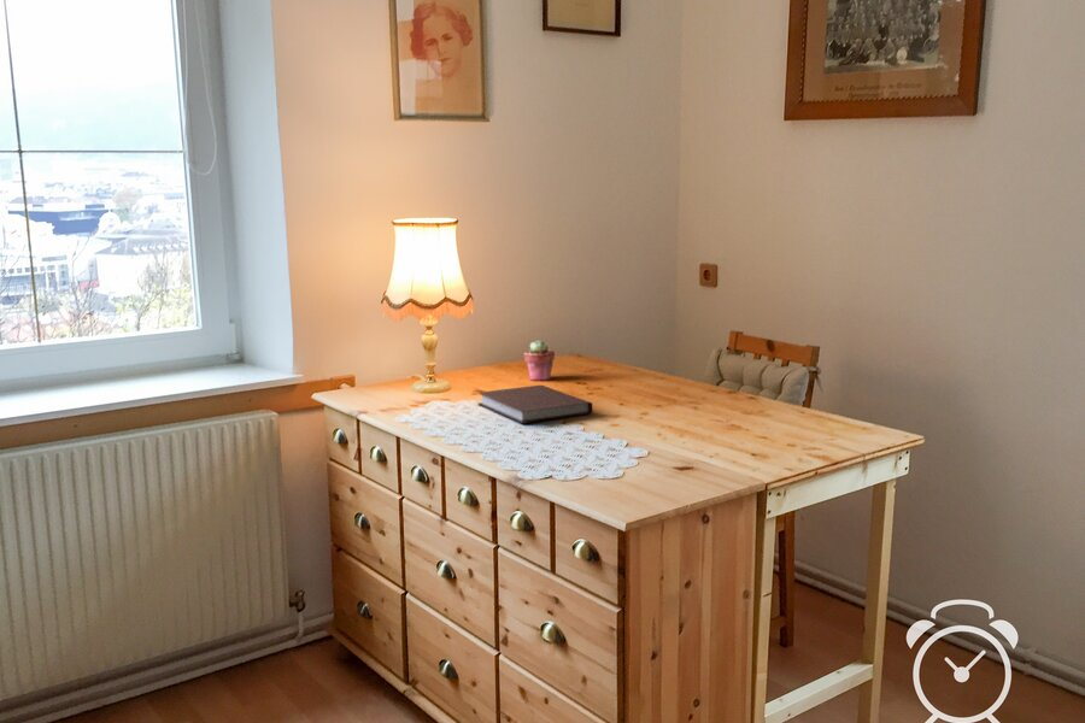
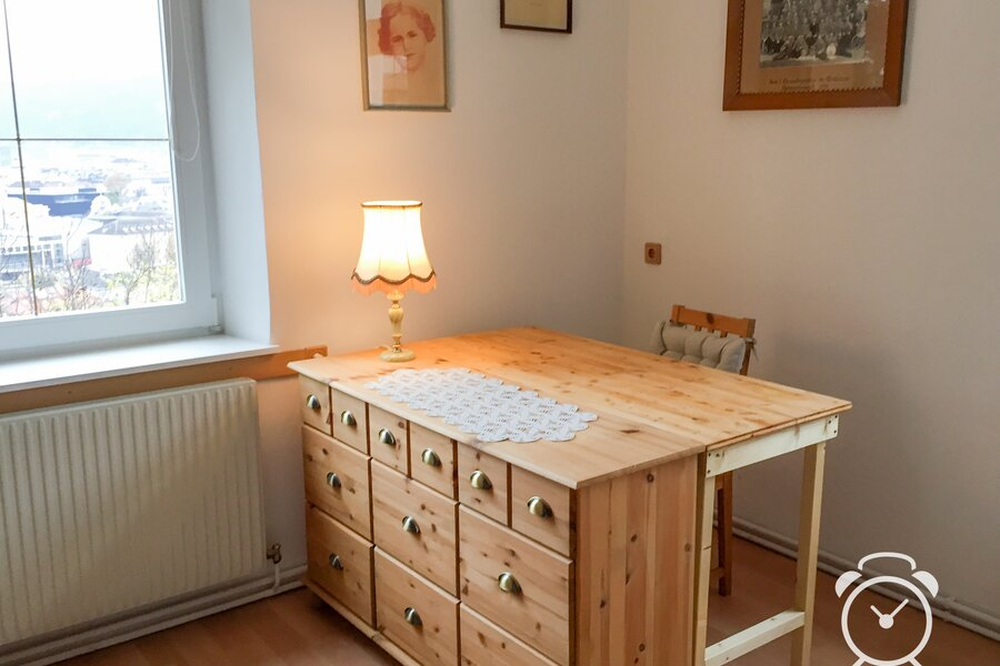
- notebook (533, 402)
- potted succulent (539, 359)
